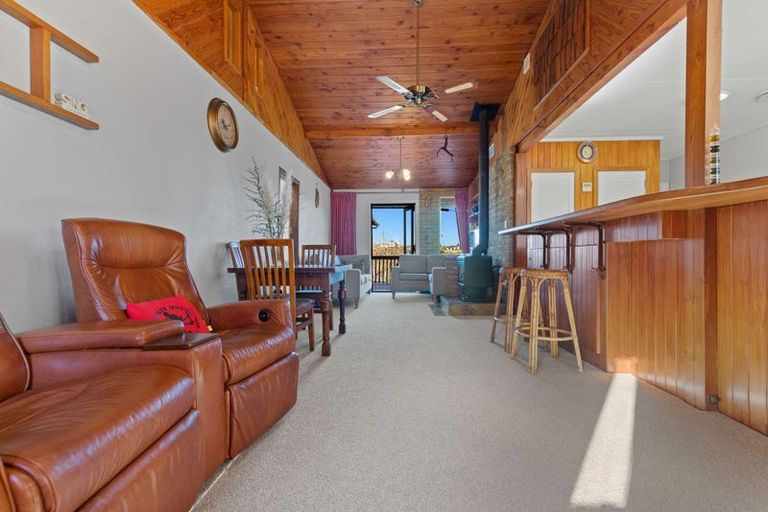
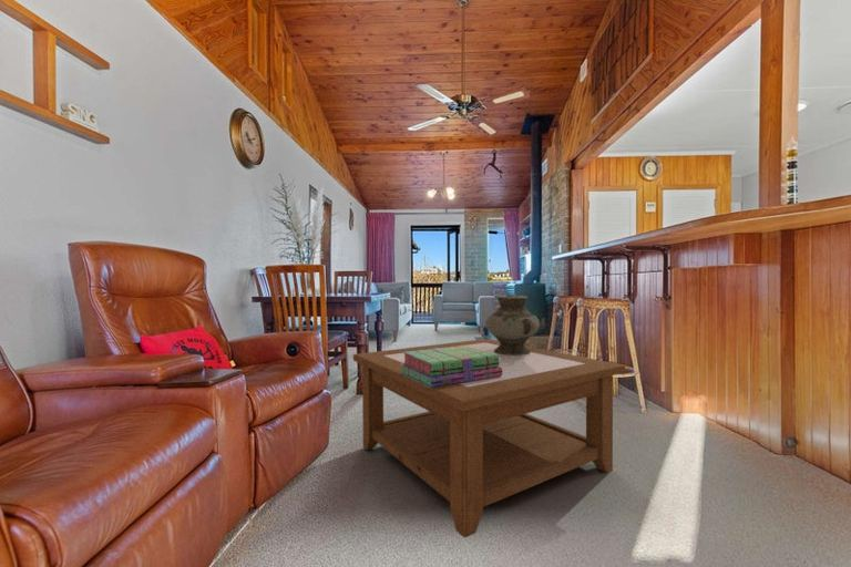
+ stack of books (450, 363)
+ coffee table (479, 408)
+ vase (511, 322)
